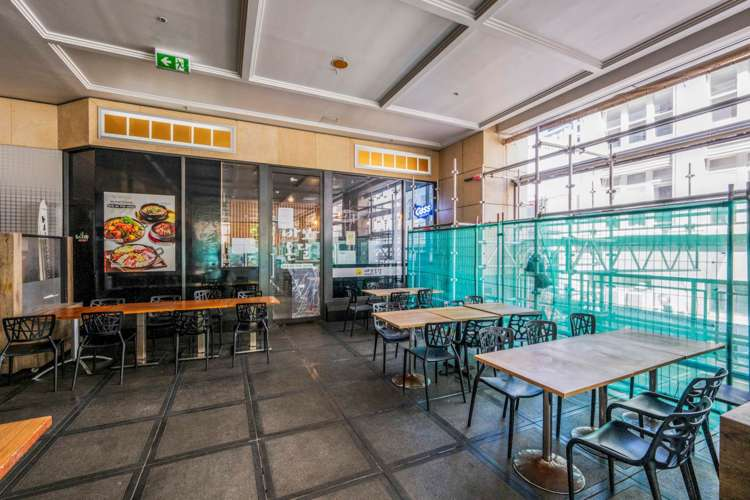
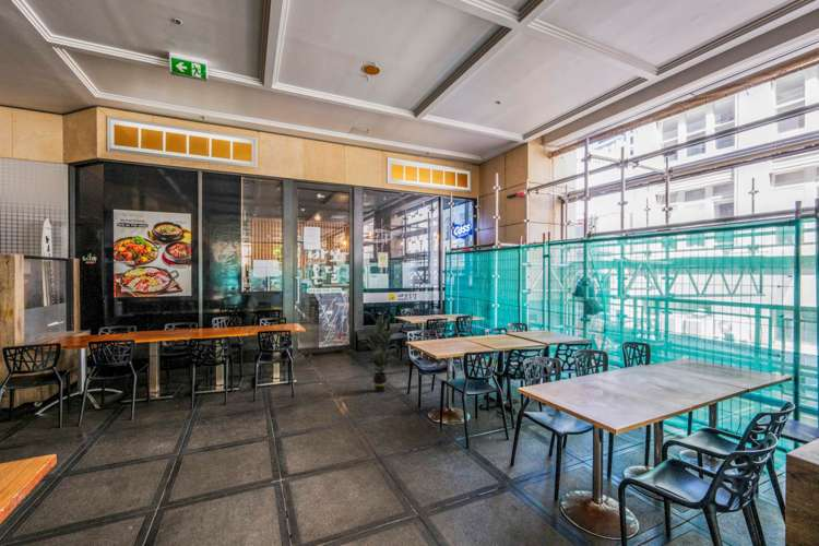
+ indoor plant (382, 348)
